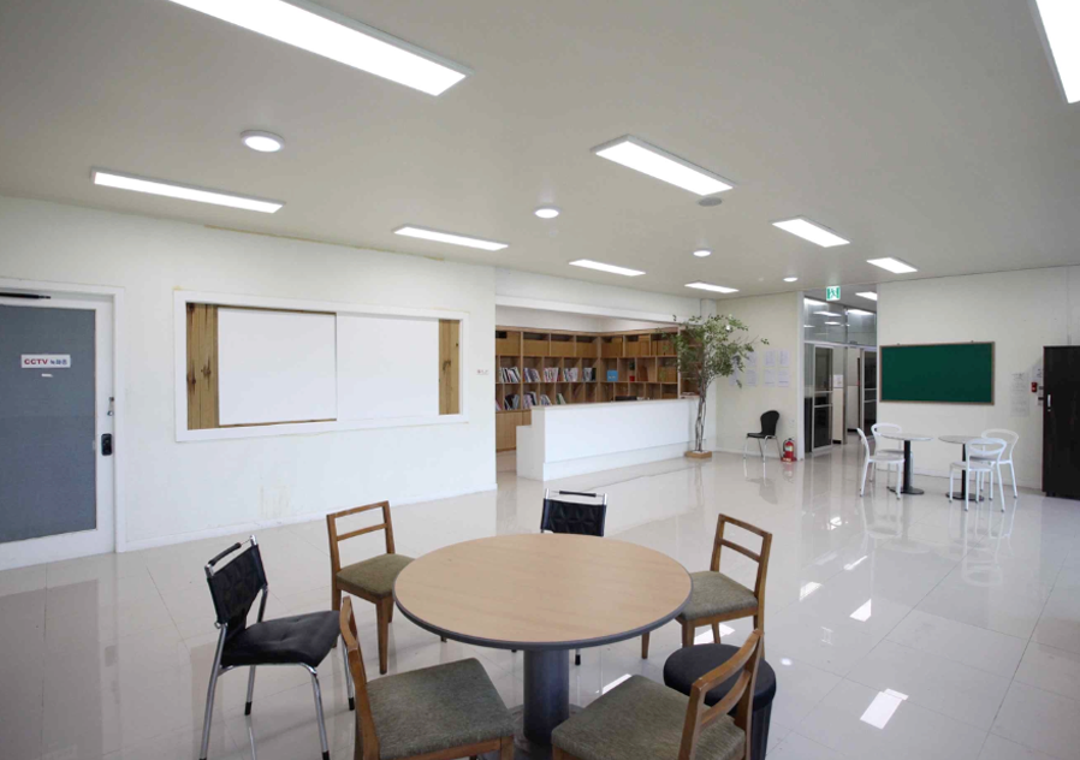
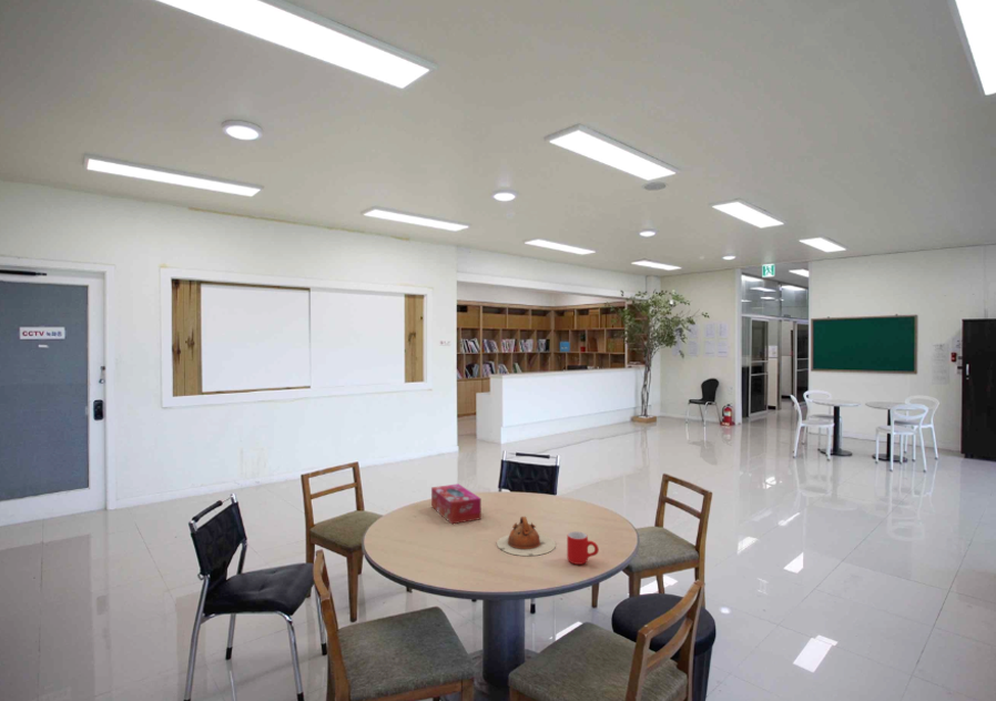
+ tissue box (455, 502)
+ mug (582, 548)
+ teapot (526, 530)
